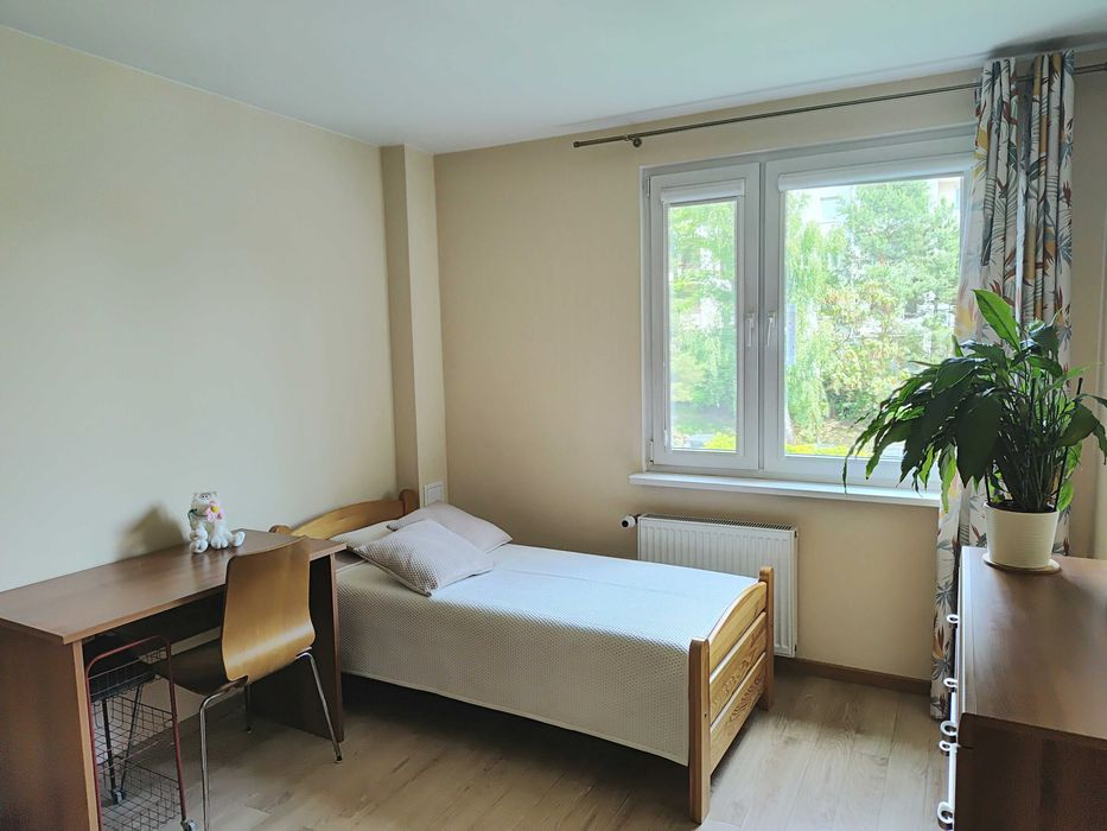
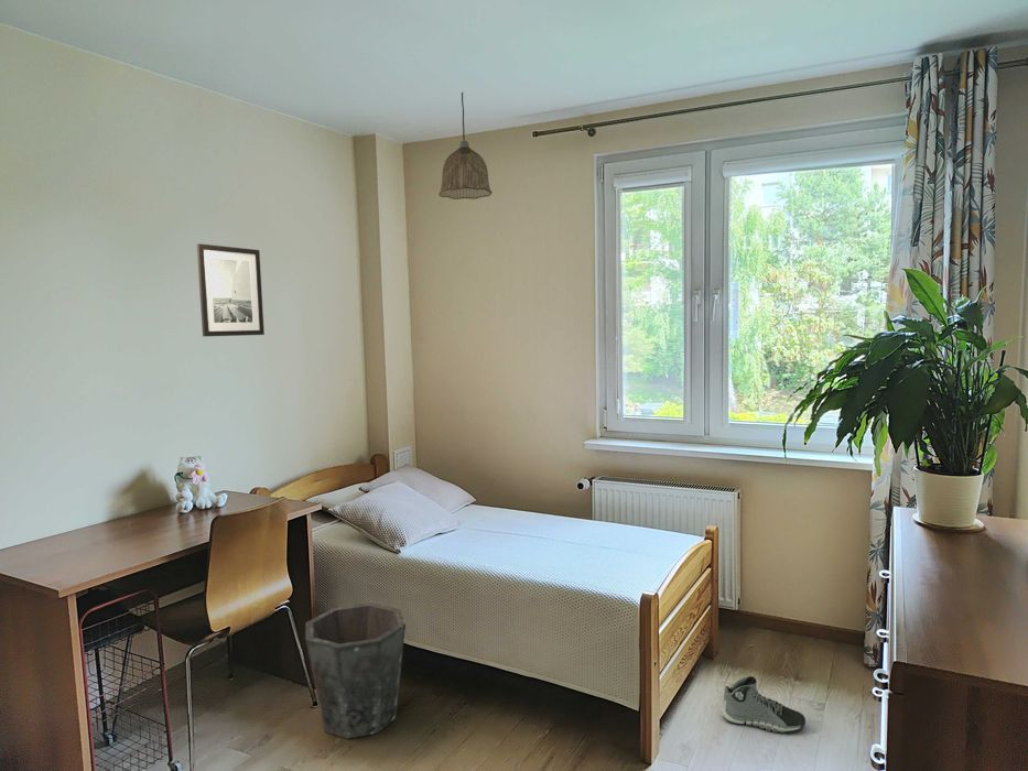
+ sneaker (762, 702)
+ waste bin (357, 670)
+ wall art (231, 291)
+ pendant lamp (464, 143)
